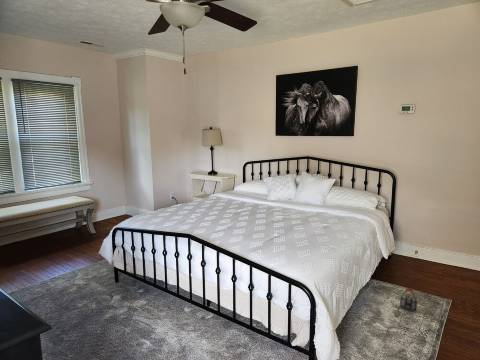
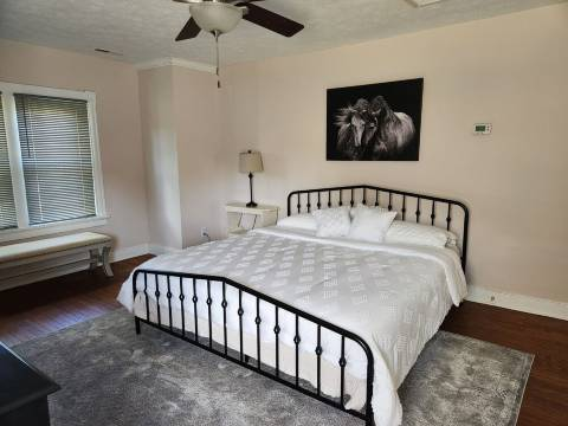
- bag (411, 291)
